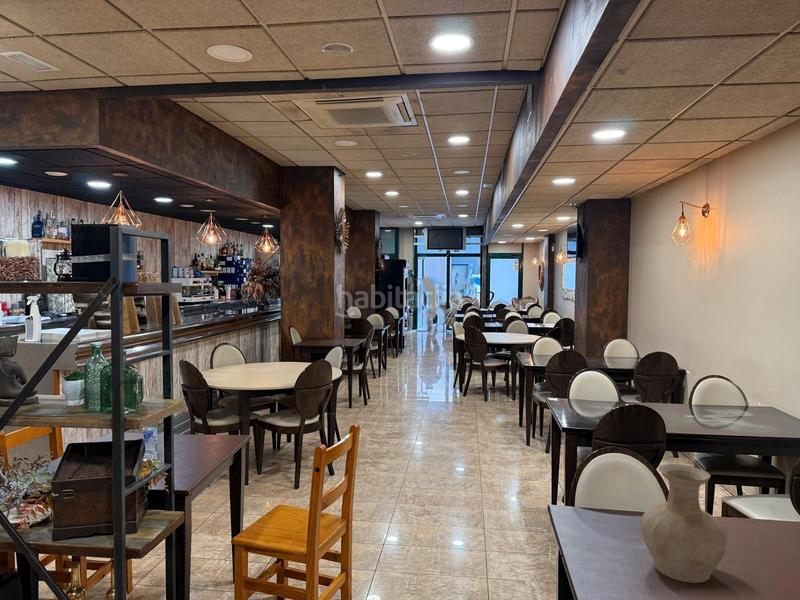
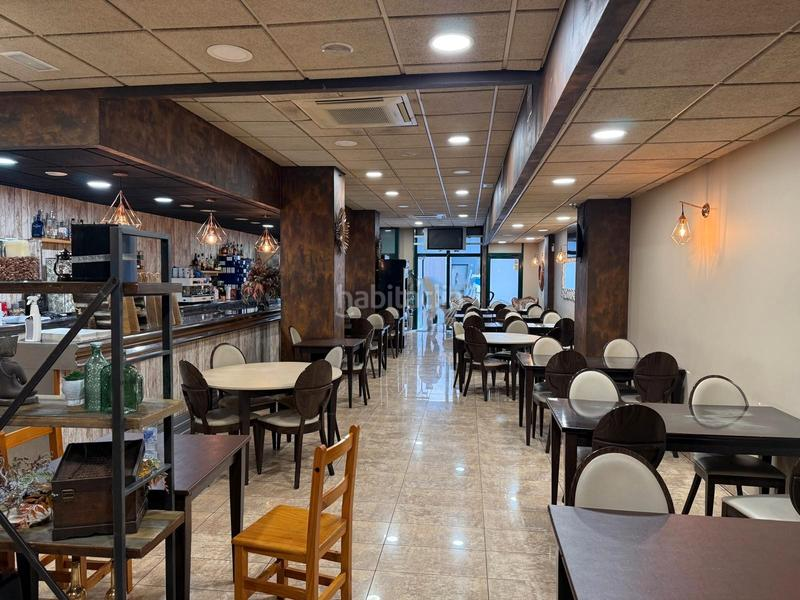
- vase (682, 520)
